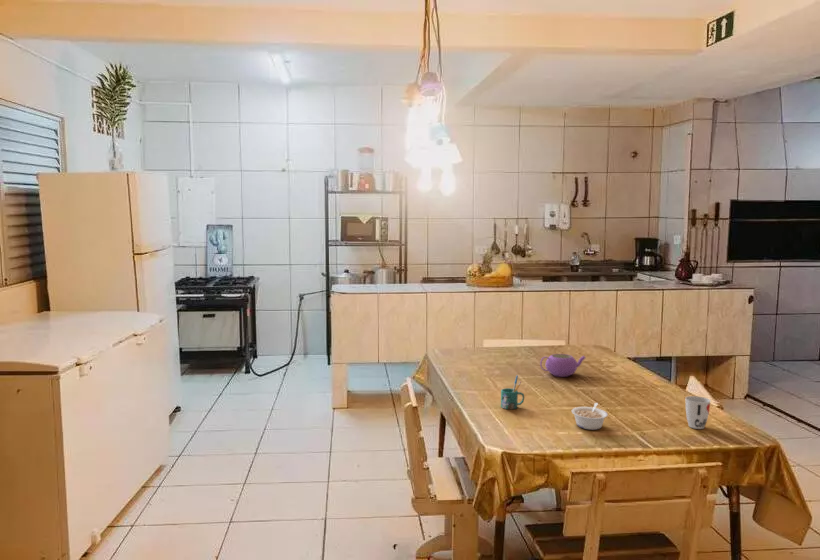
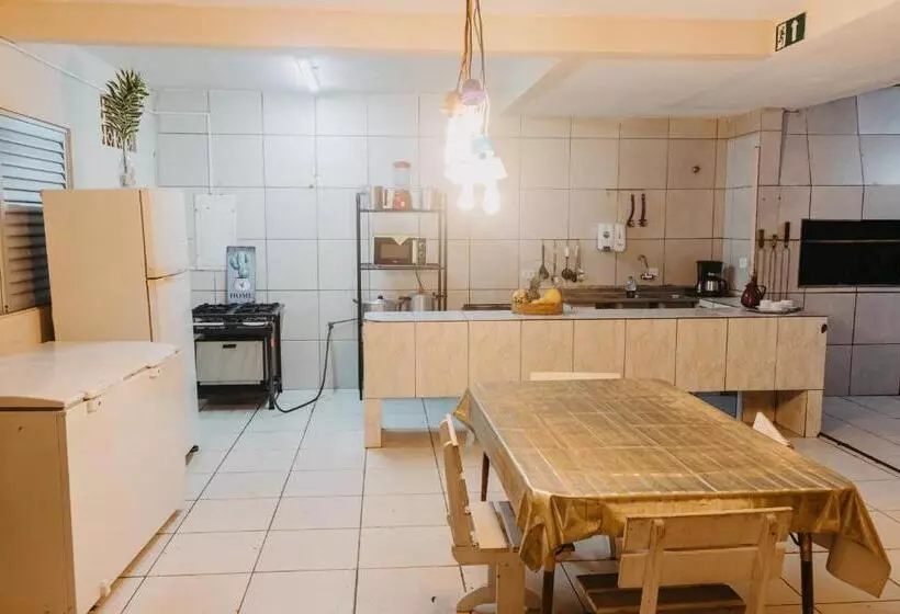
- cup (697, 412)
- teapot (562, 365)
- legume (588, 417)
- mug (512, 391)
